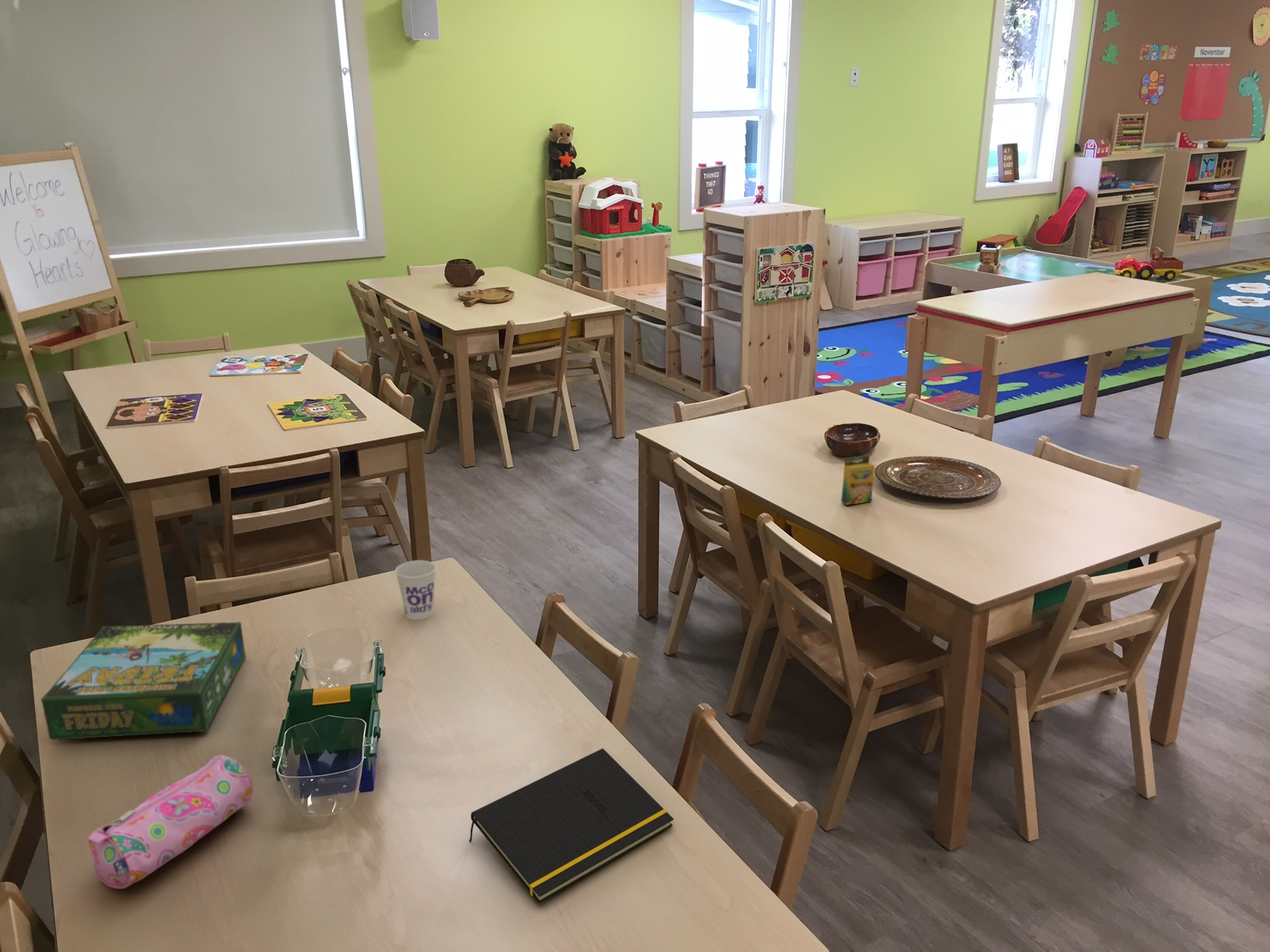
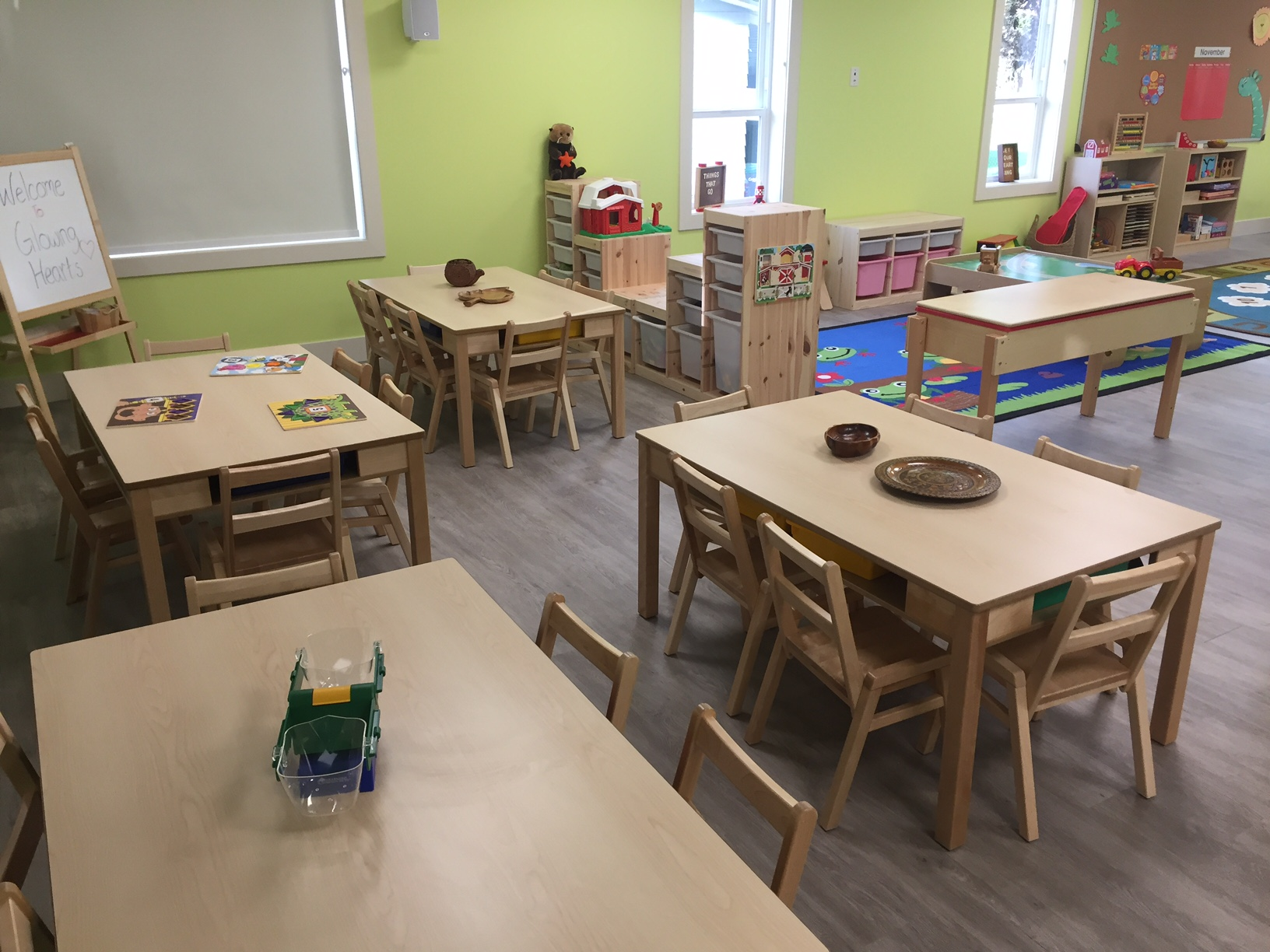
- board game (151, 676)
- pencil case (172, 817)
- cup (417, 591)
- notepad (573, 819)
- crayon box (858, 480)
